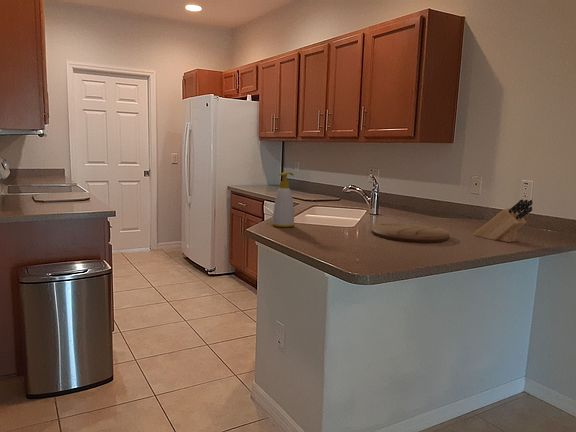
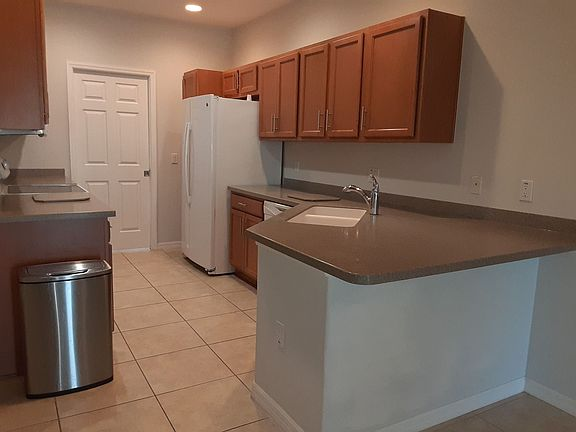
- soap bottle (284, 199)
- knife block (503, 218)
- cutting board (409, 232)
